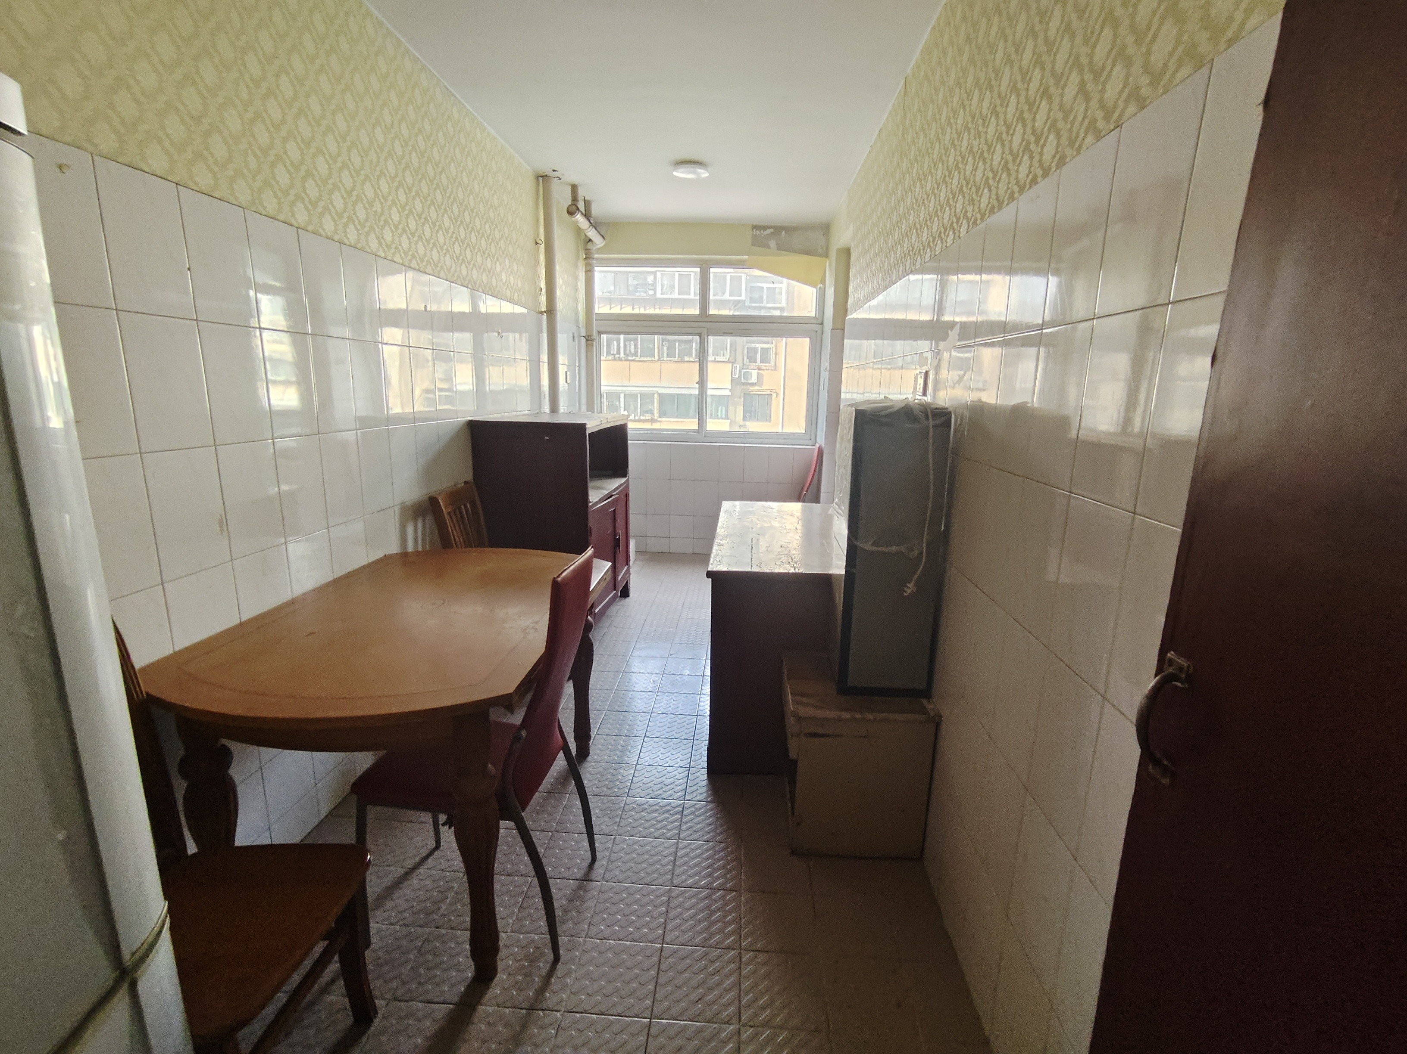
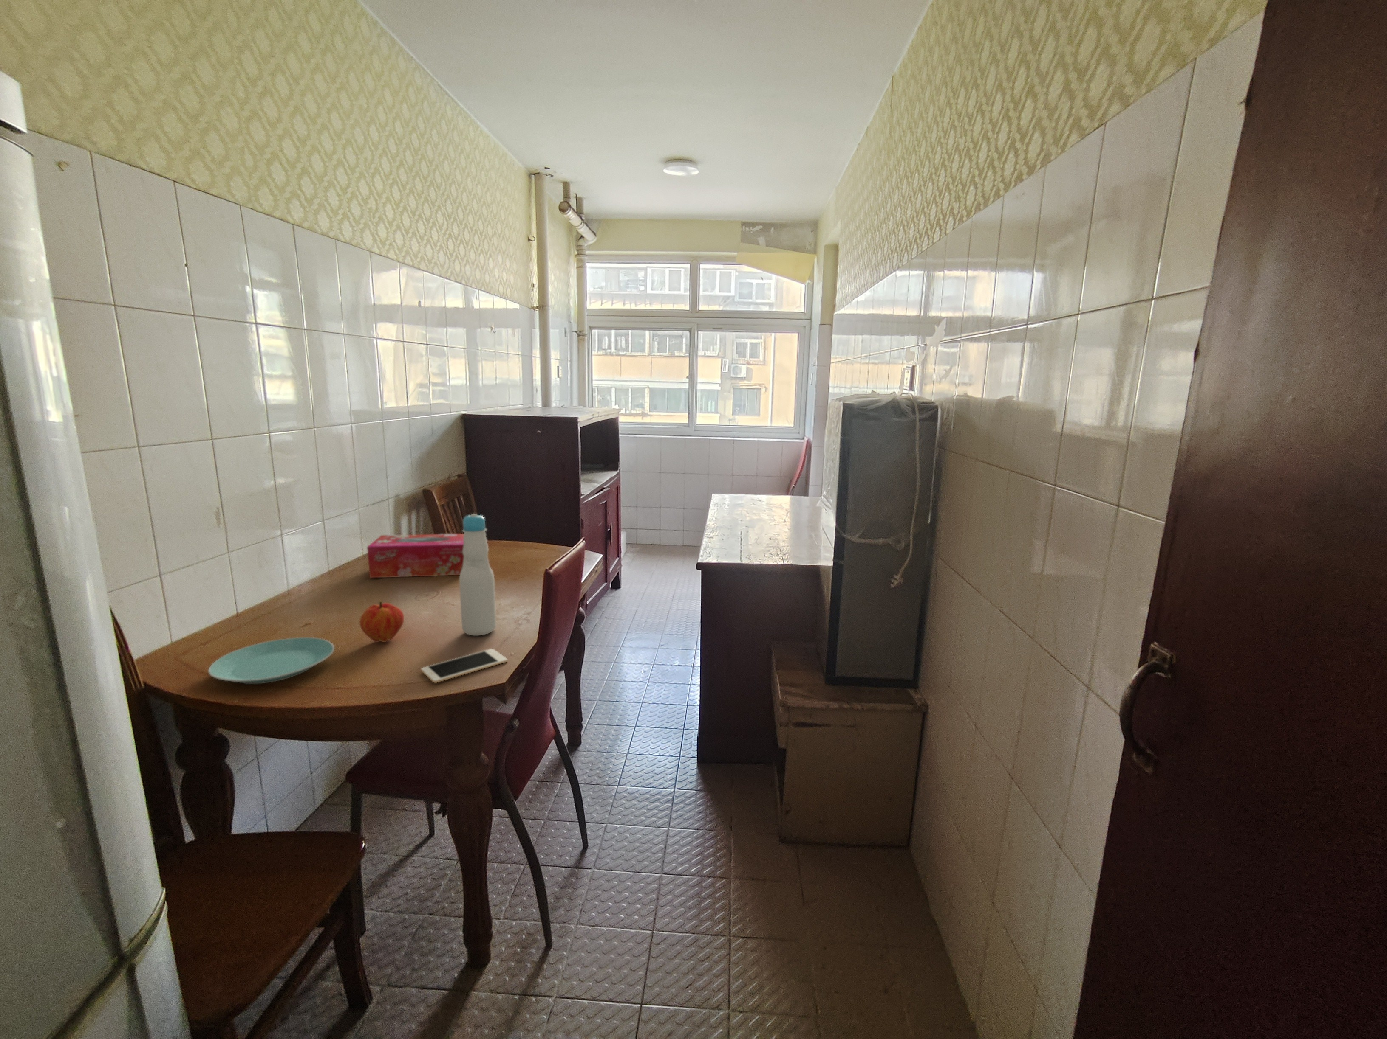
+ cell phone (465, 665)
+ tissue box (424, 554)
+ bottle (476, 573)
+ fruit (382, 620)
+ plate (274, 662)
